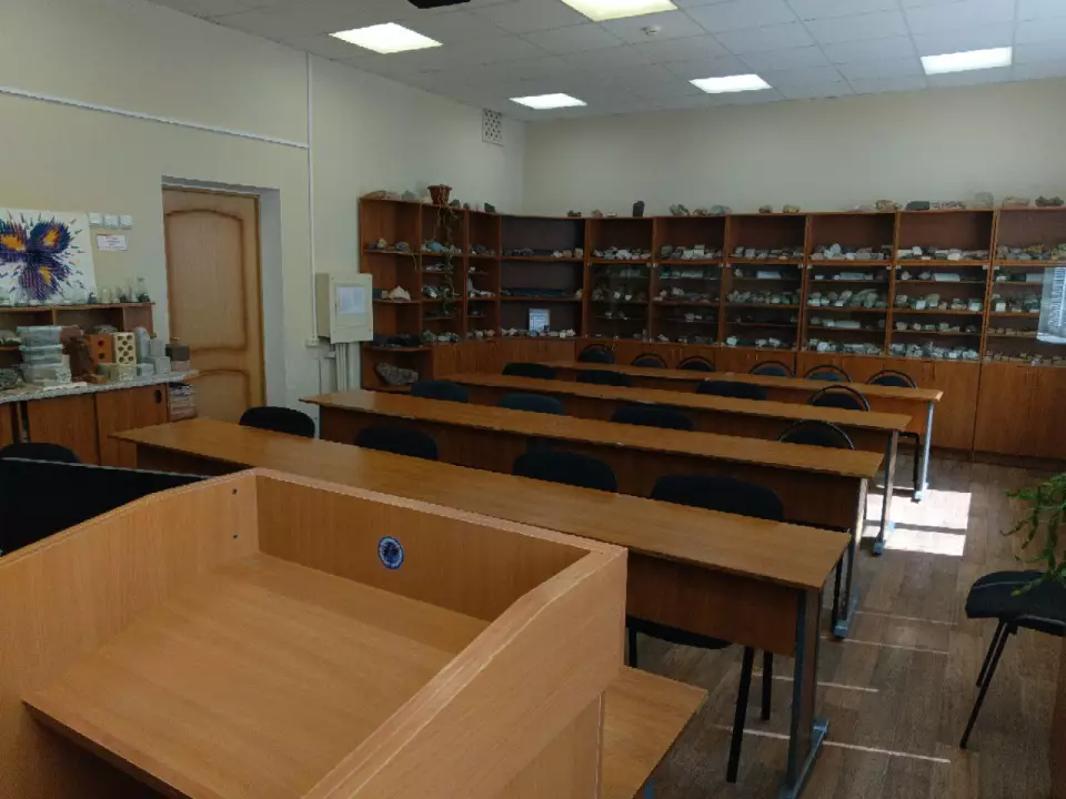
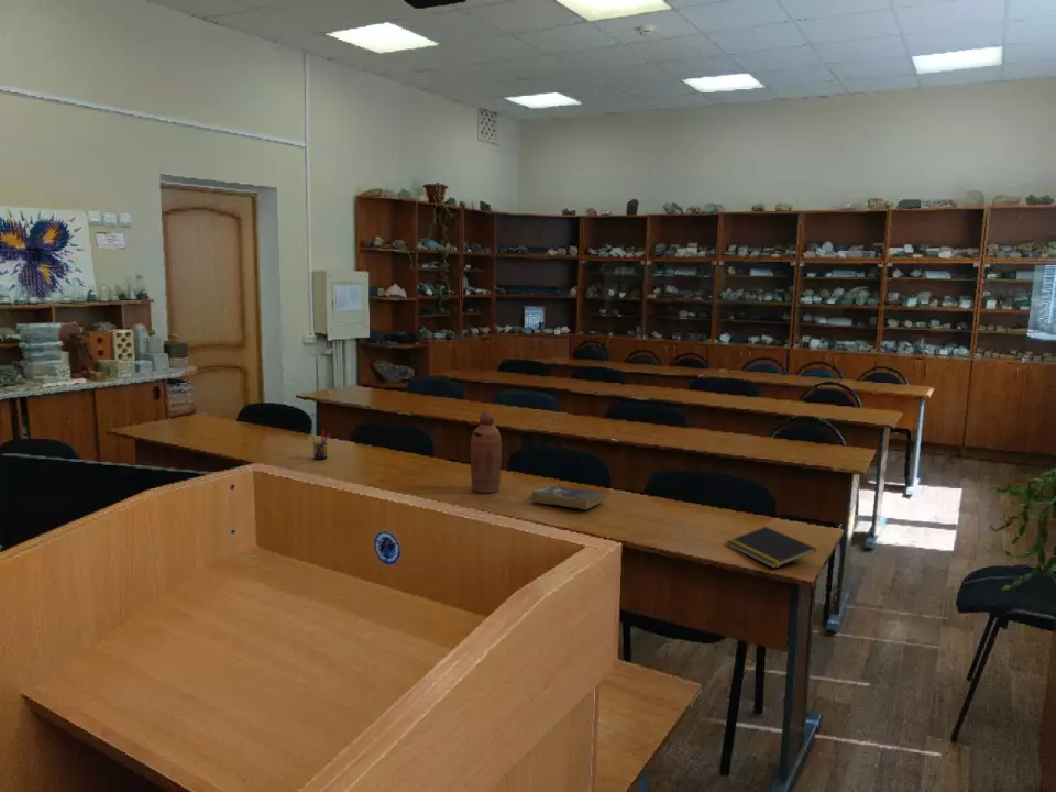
+ book (566, 496)
+ pen holder (319, 444)
+ bottle (485, 450)
+ notepad (769, 546)
